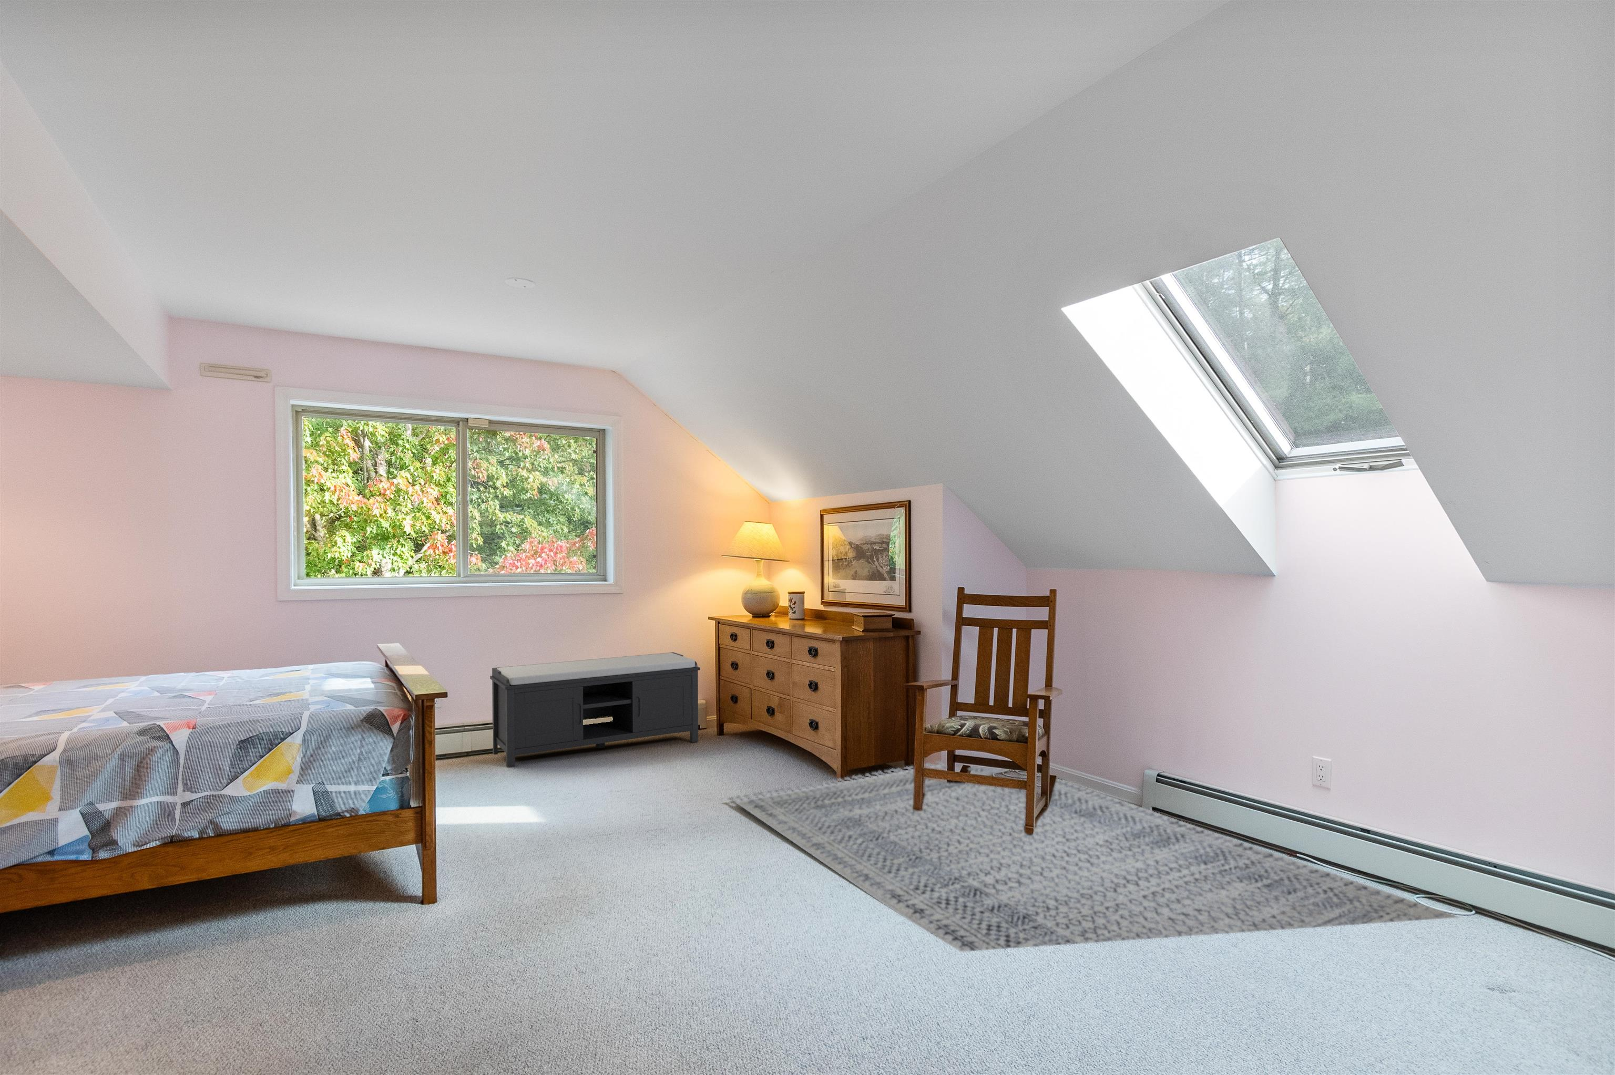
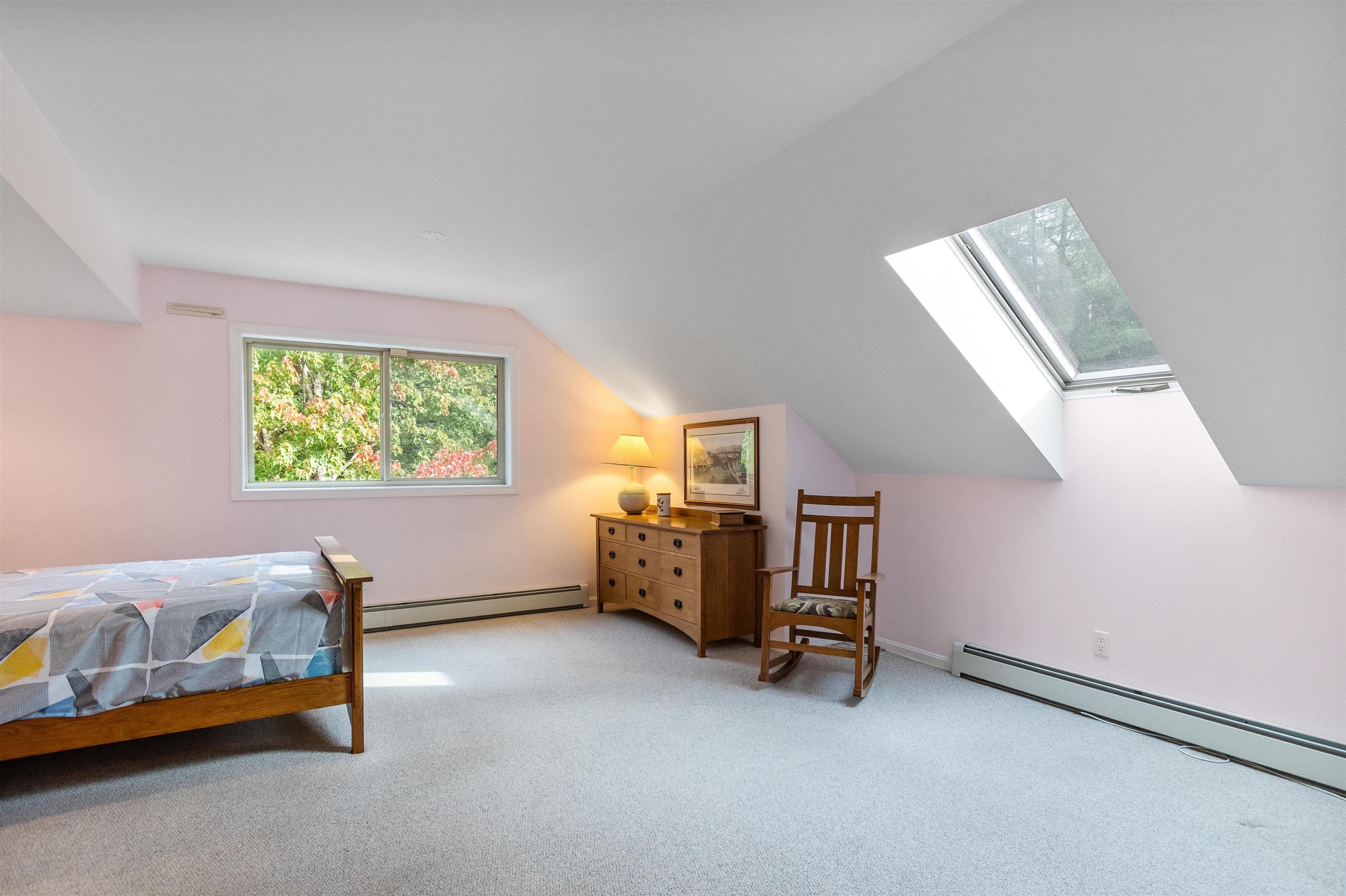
- bench (598, 705)
- rug (1045, 855)
